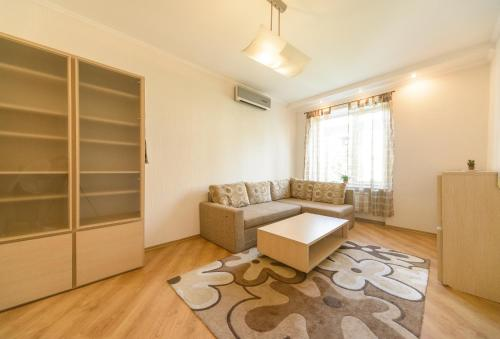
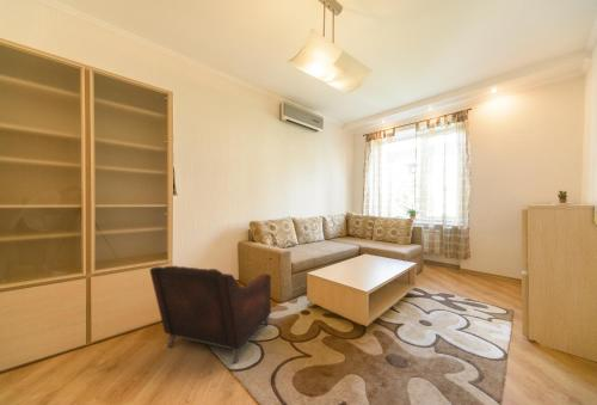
+ armchair (217, 299)
